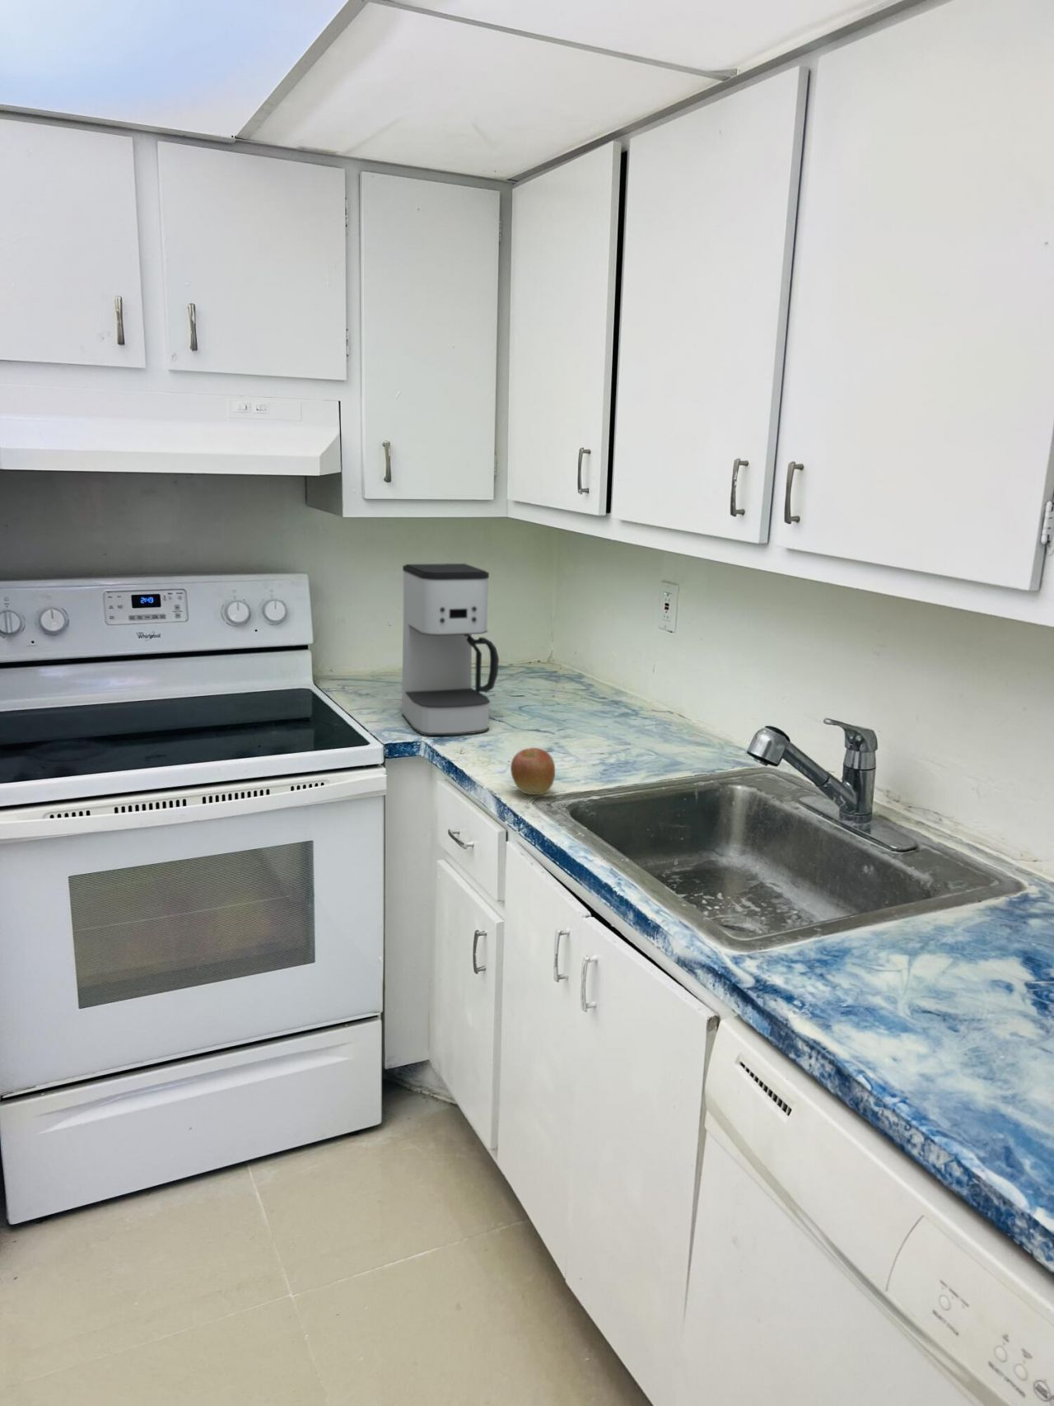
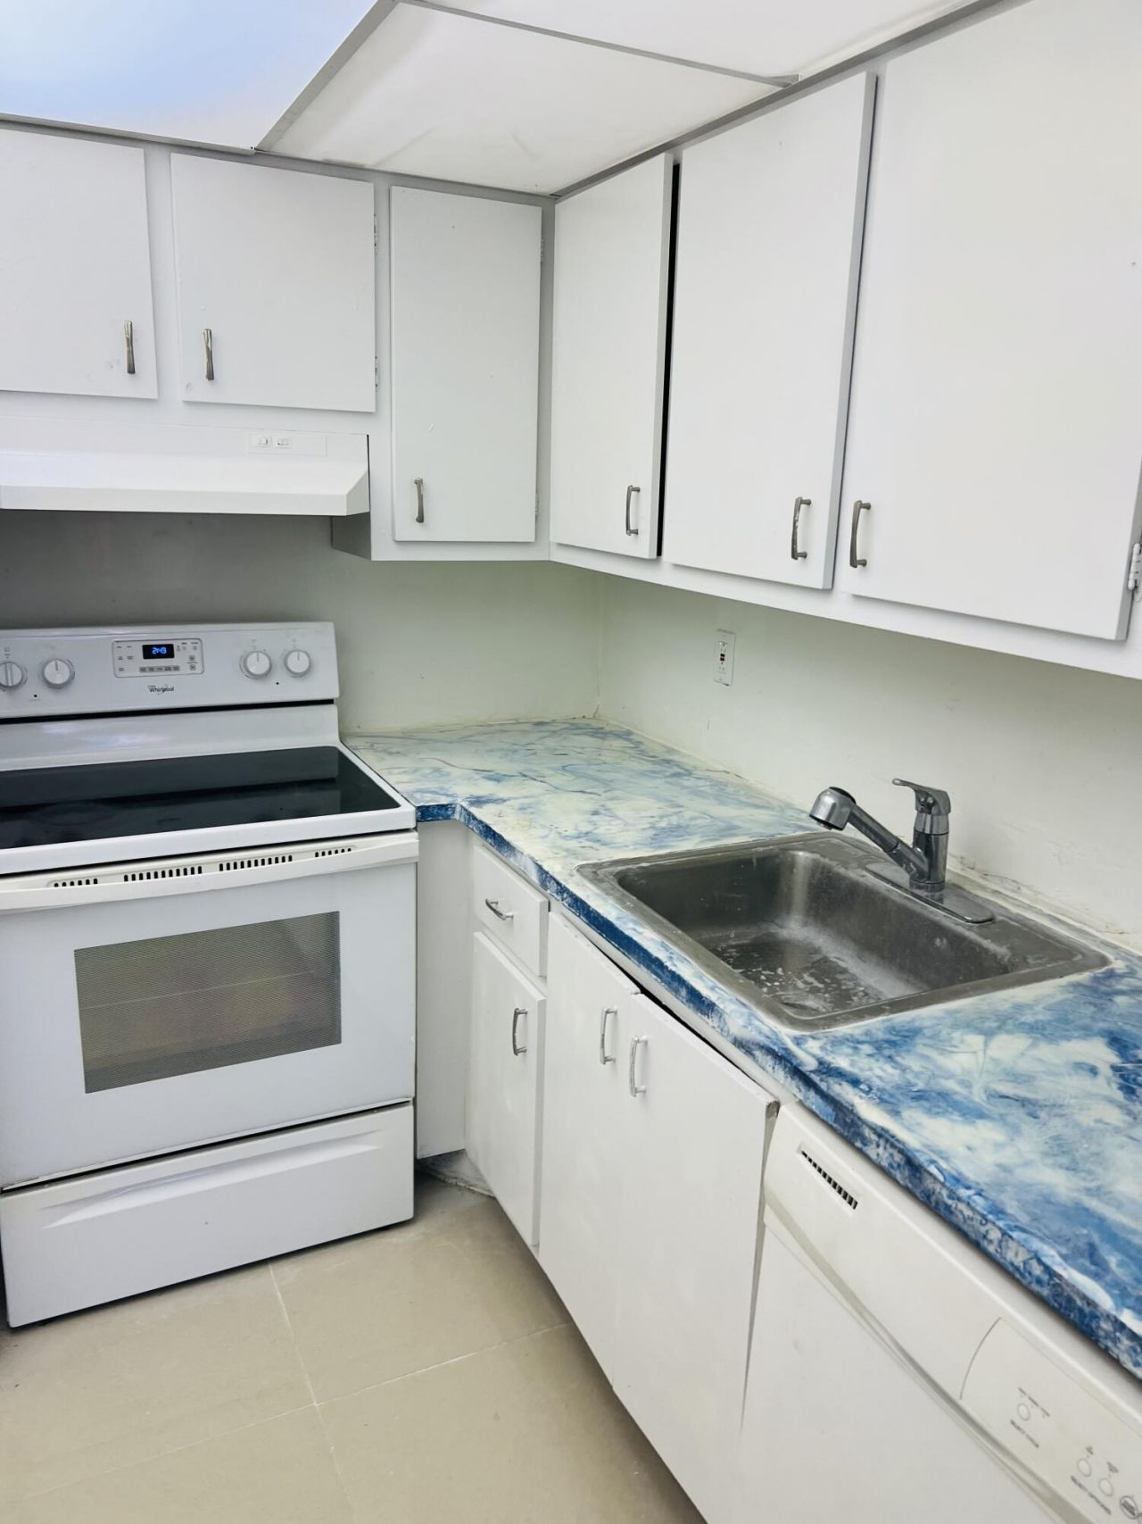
- apple (533, 771)
- coffee maker (453, 647)
